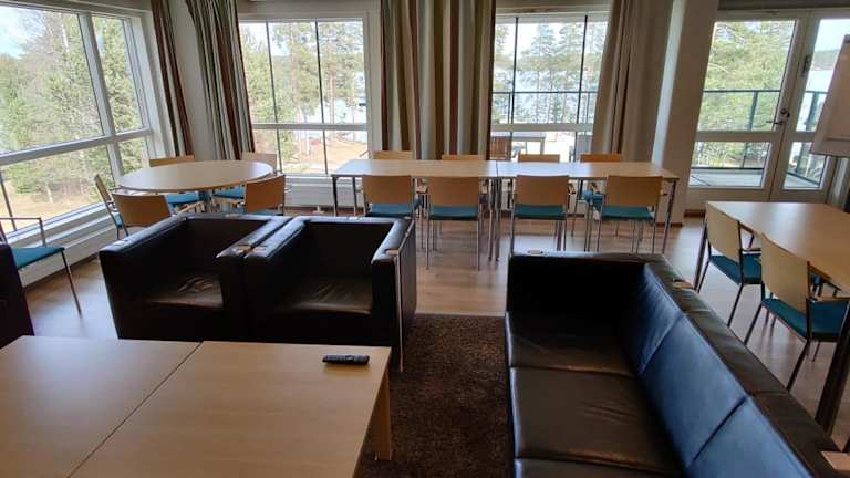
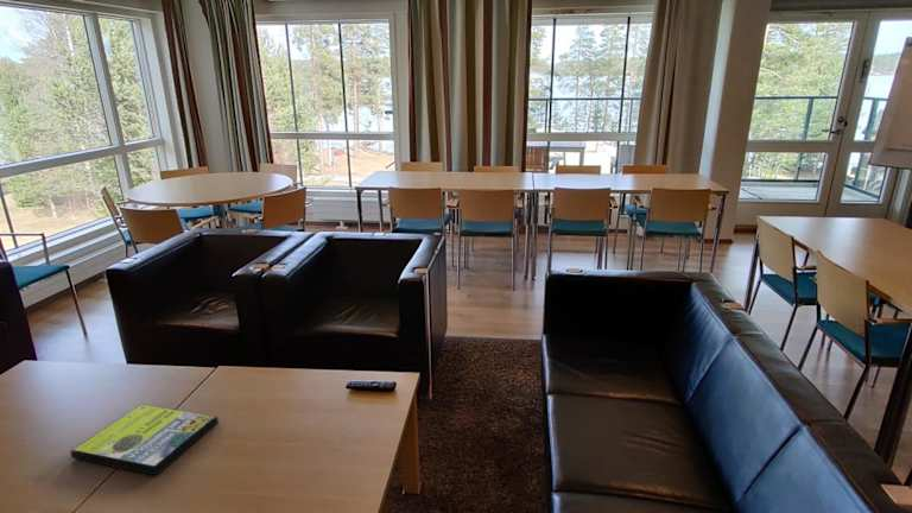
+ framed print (147, 436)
